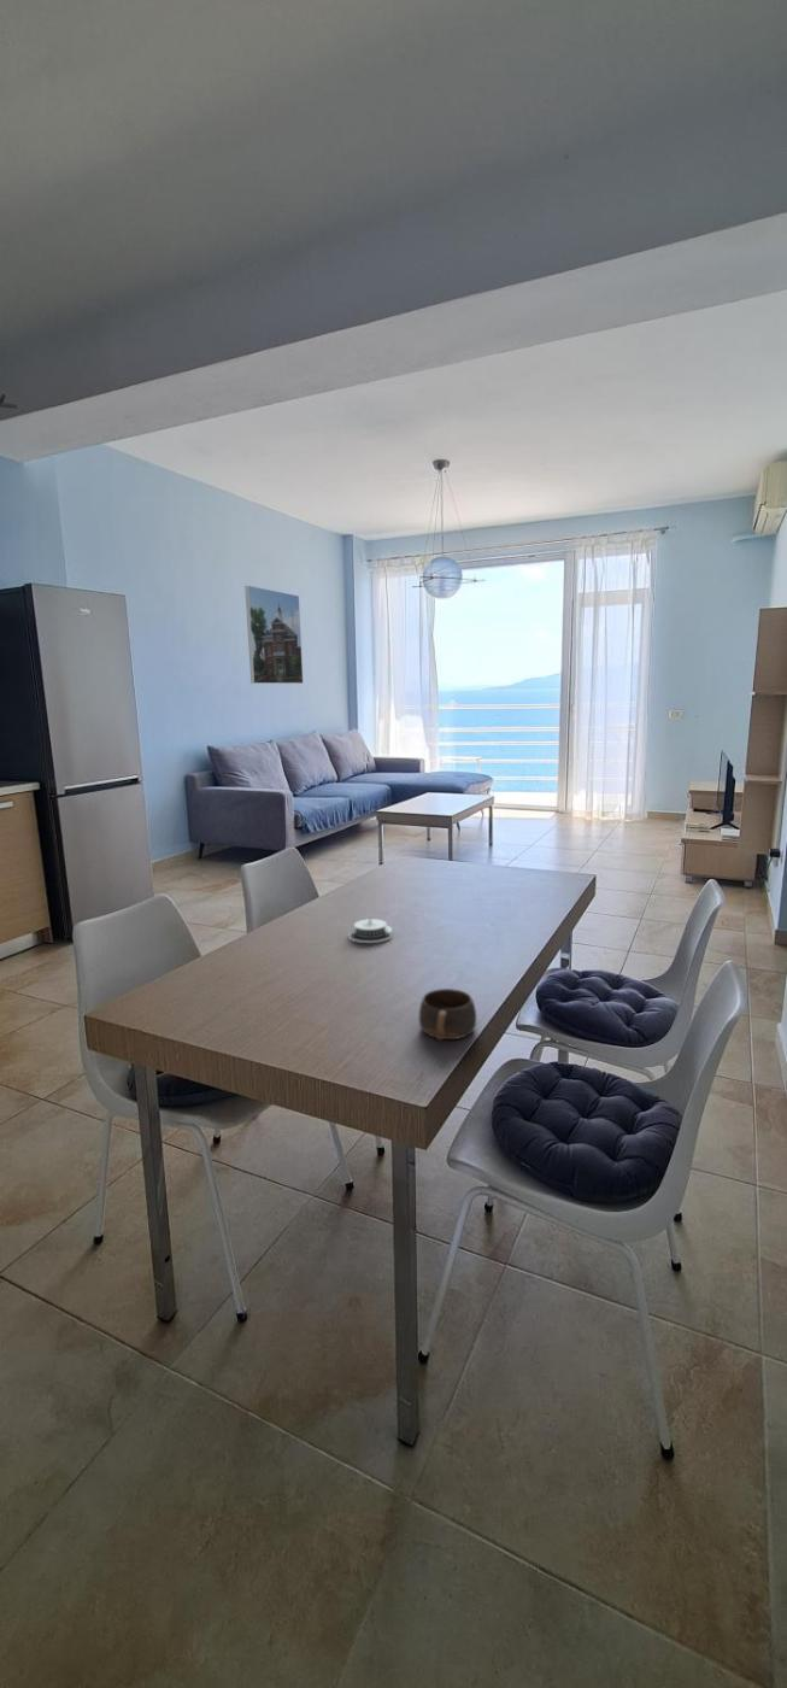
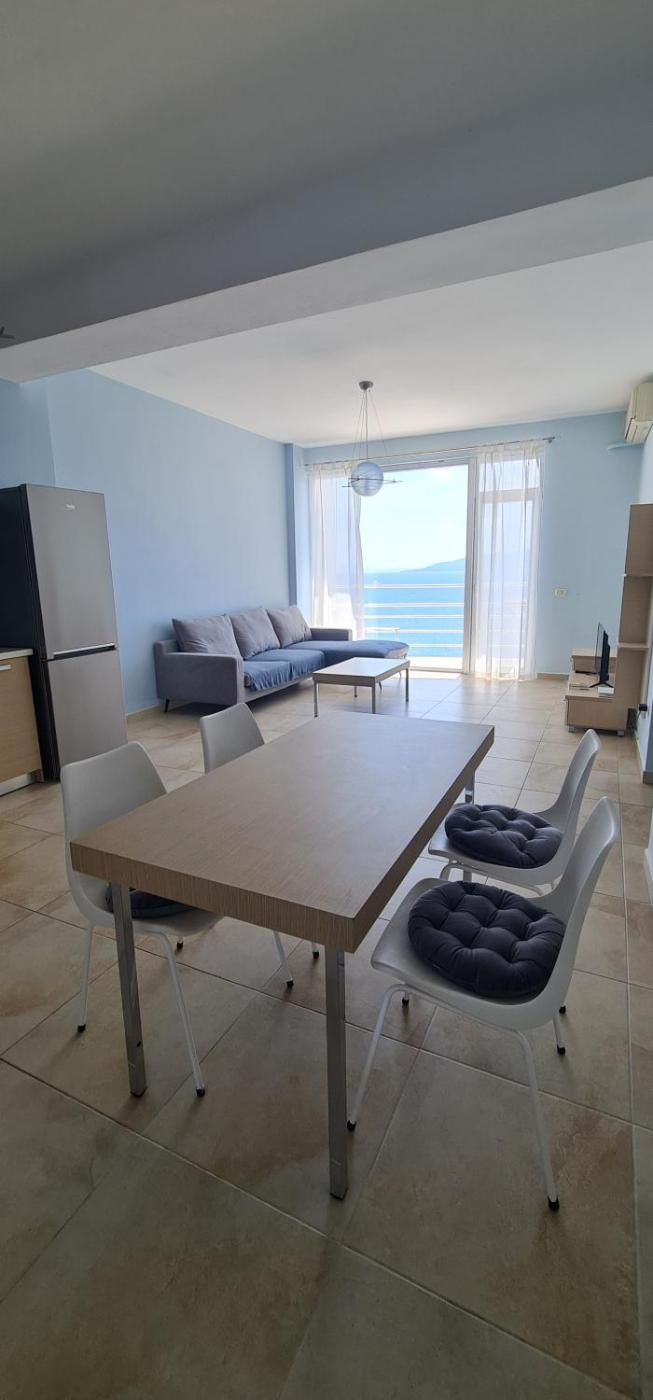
- cup (444, 1016)
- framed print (275, 638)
- architectural model (370, 925)
